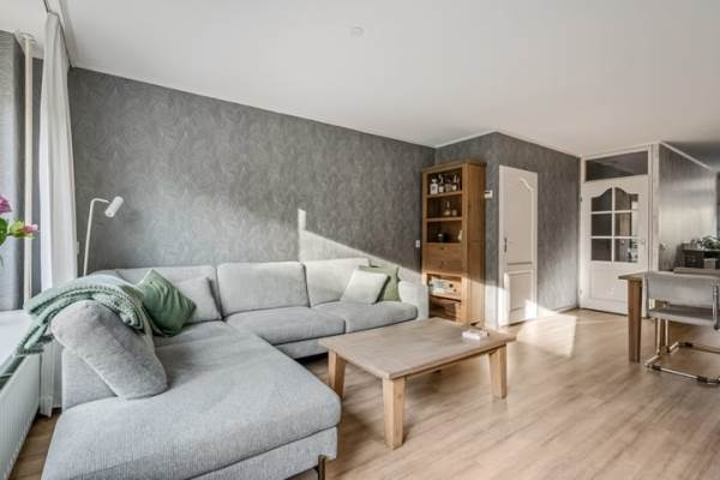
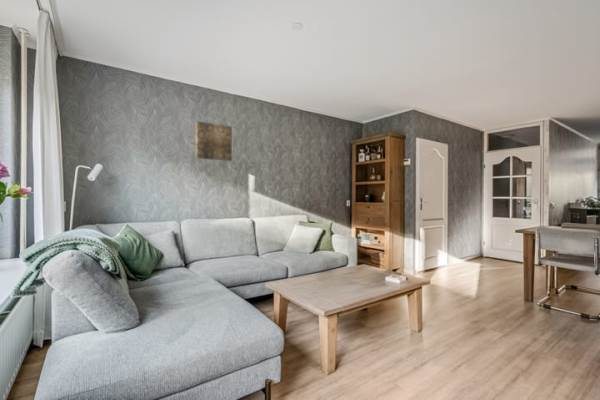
+ wall art (214, 141)
